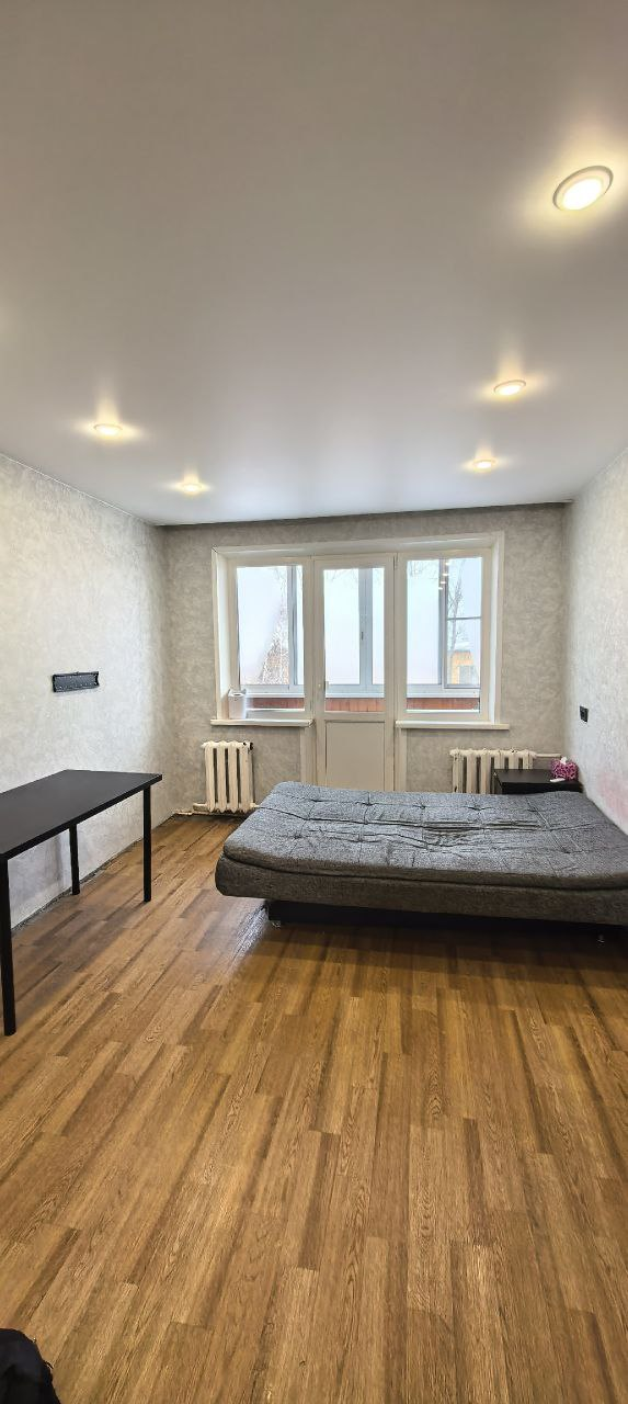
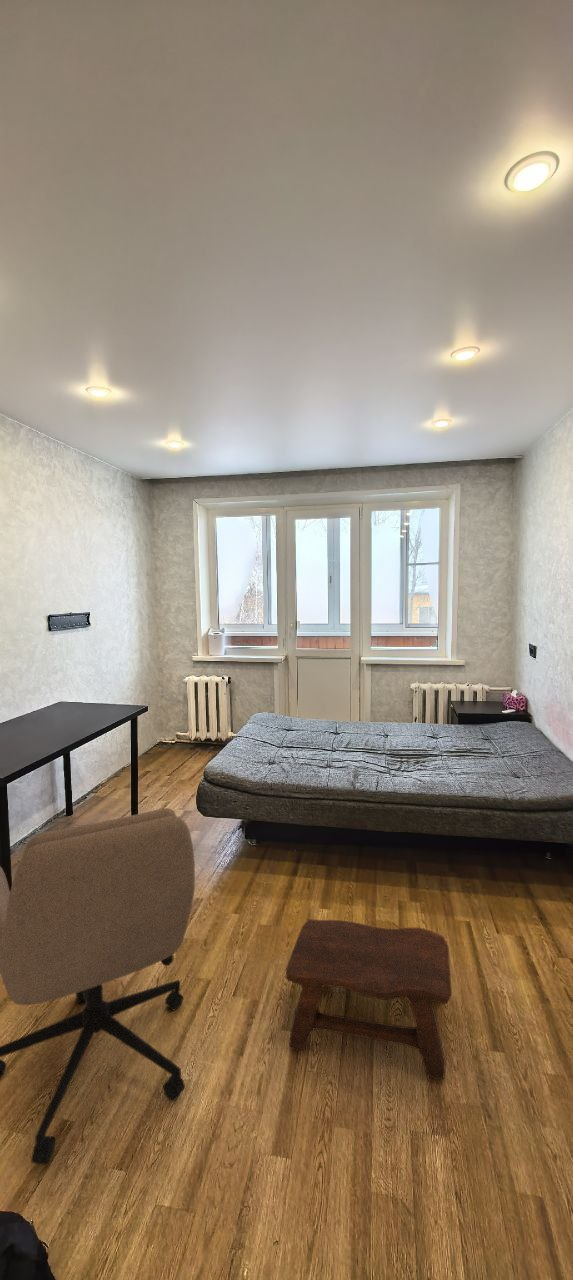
+ stool (370, 983)
+ office chair (93, 930)
